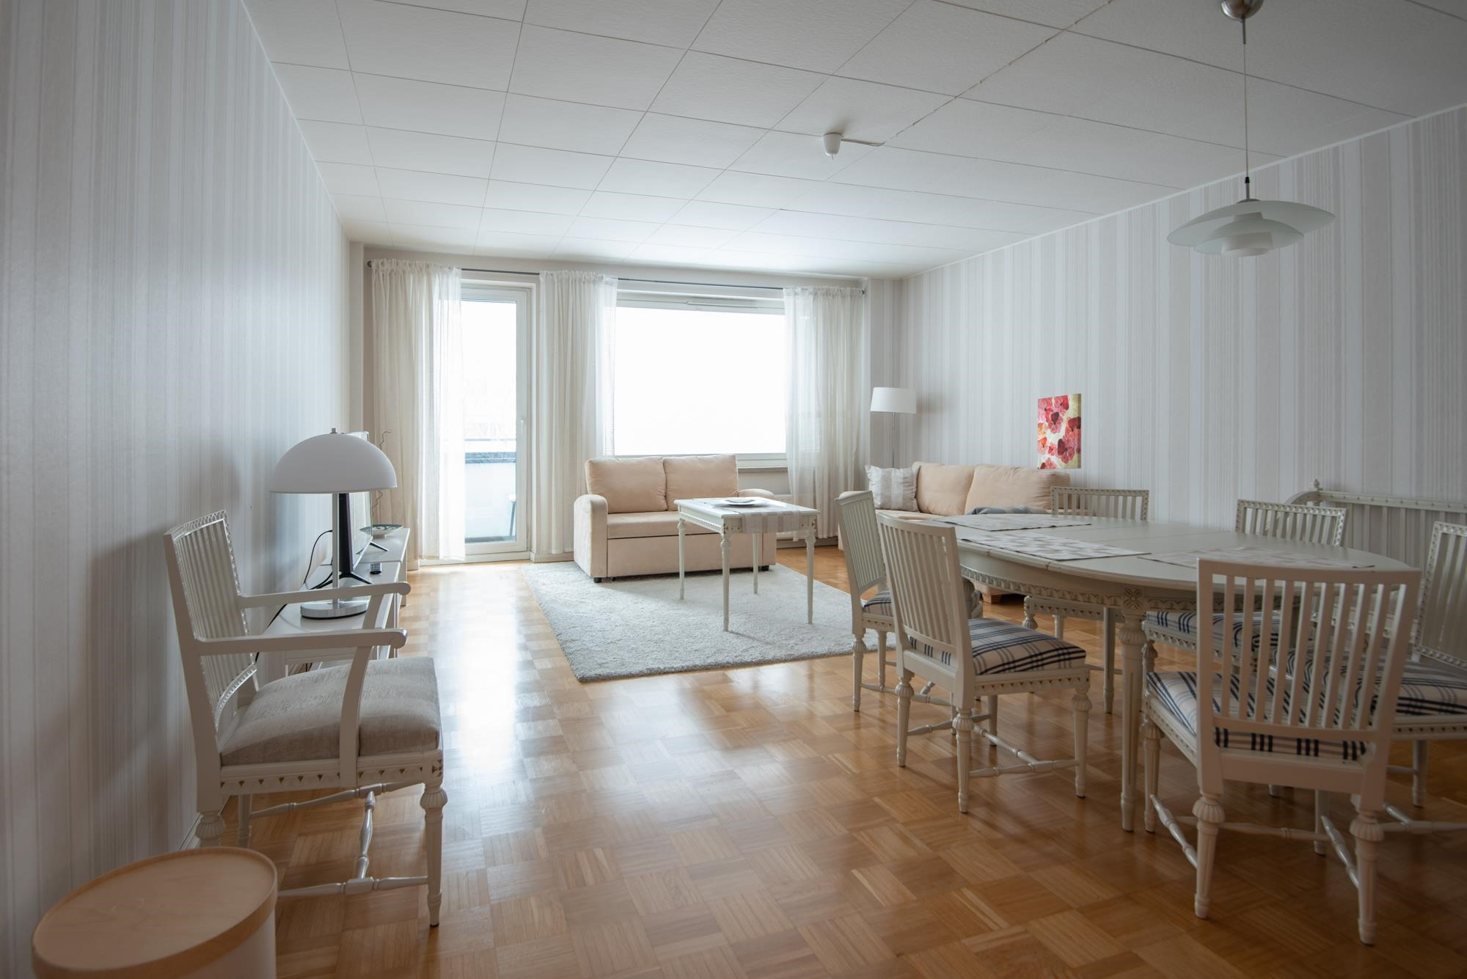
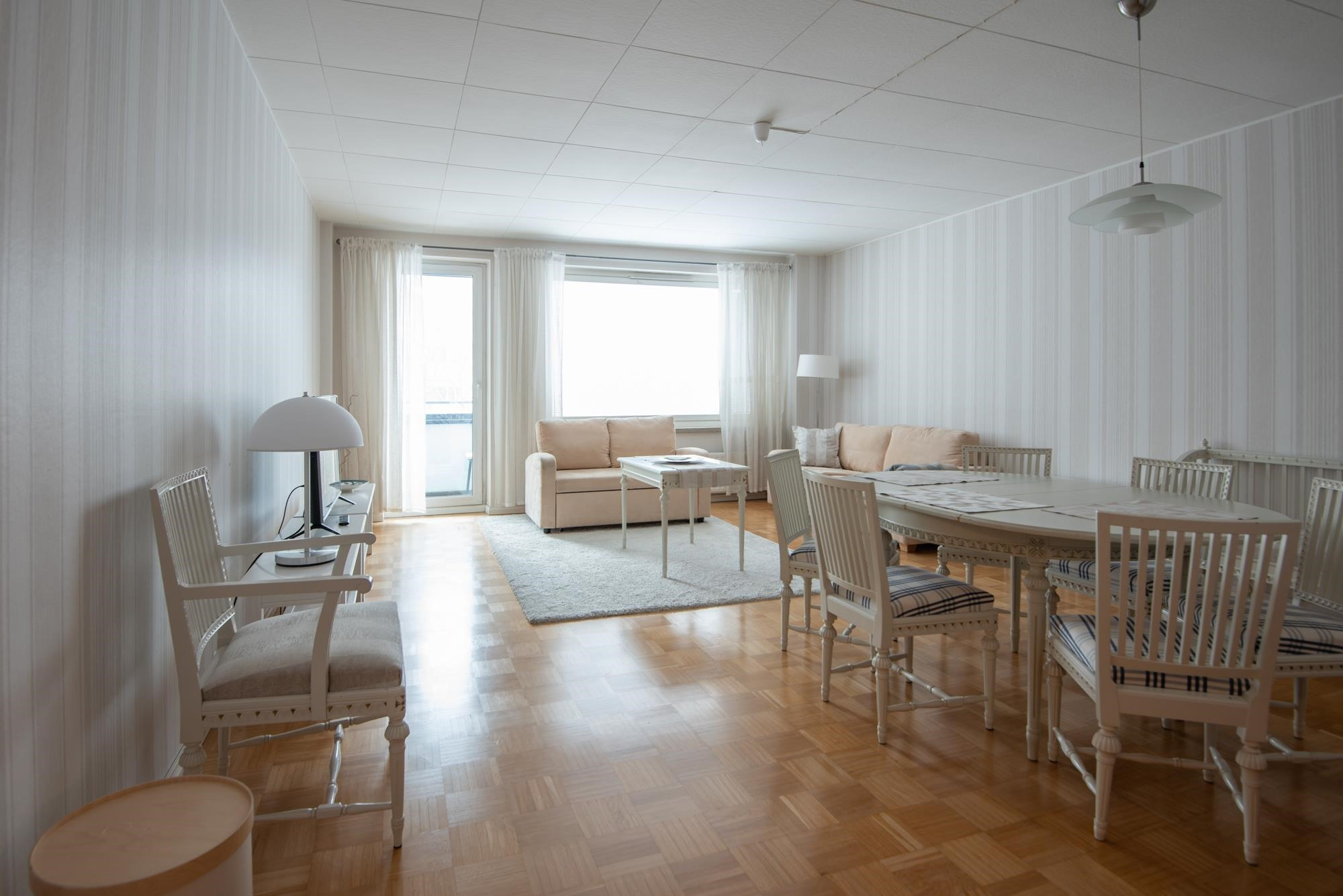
- wall art (1058, 433)
